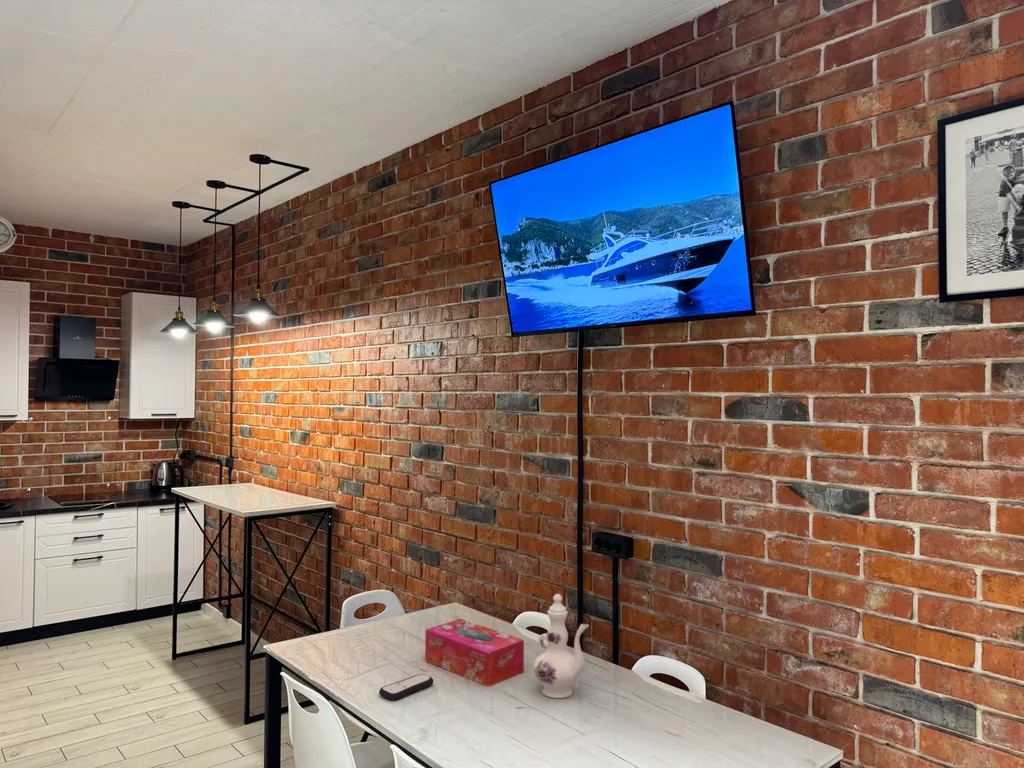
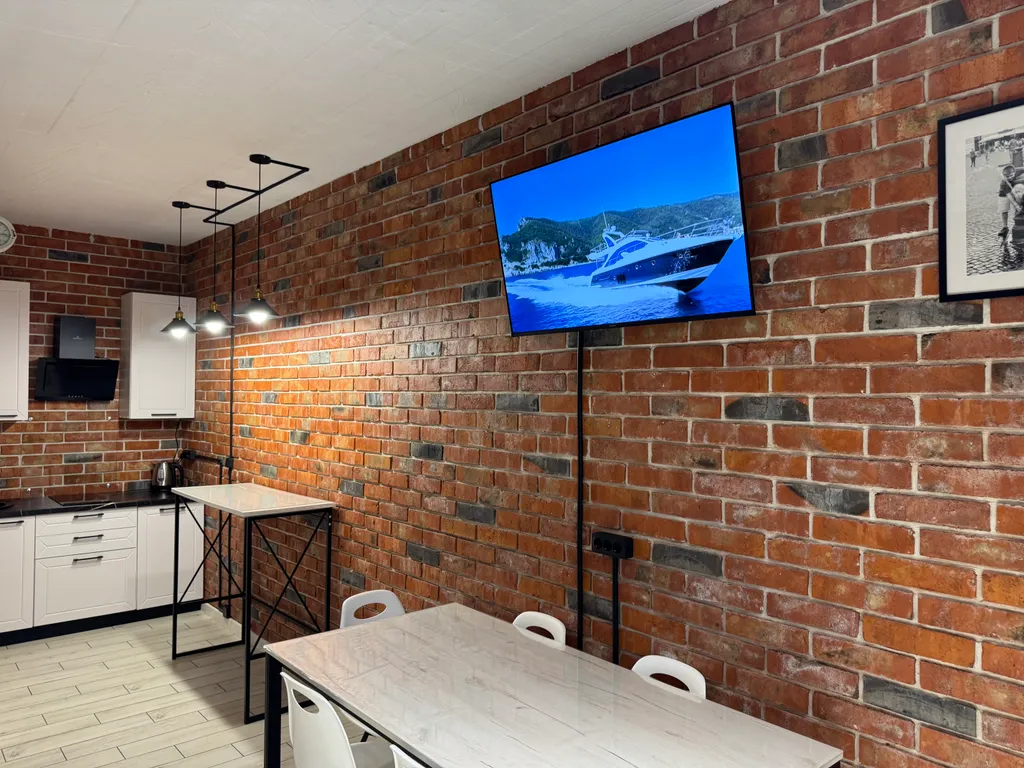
- chinaware (562, 644)
- tissue box (473, 650)
- remote control (407, 686)
